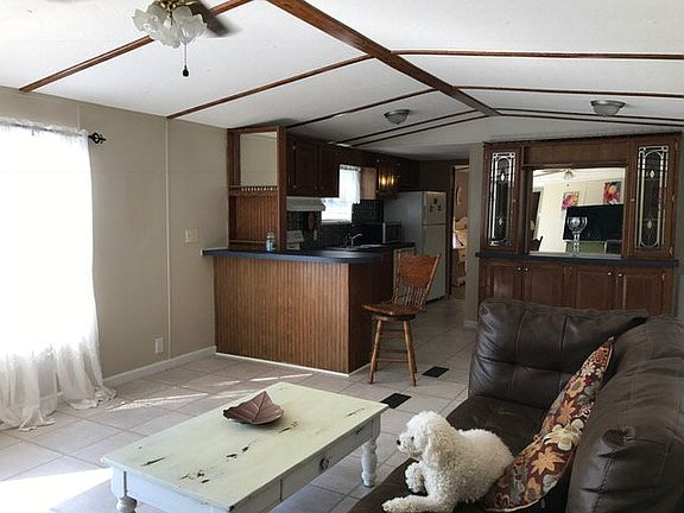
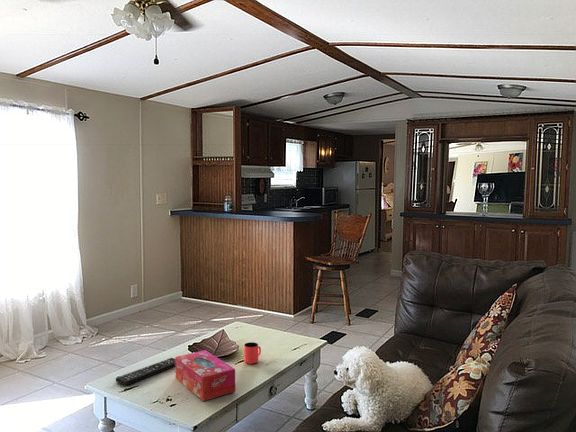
+ tissue box (204, 373)
+ remote control (150, 370)
+ cup (253, 352)
